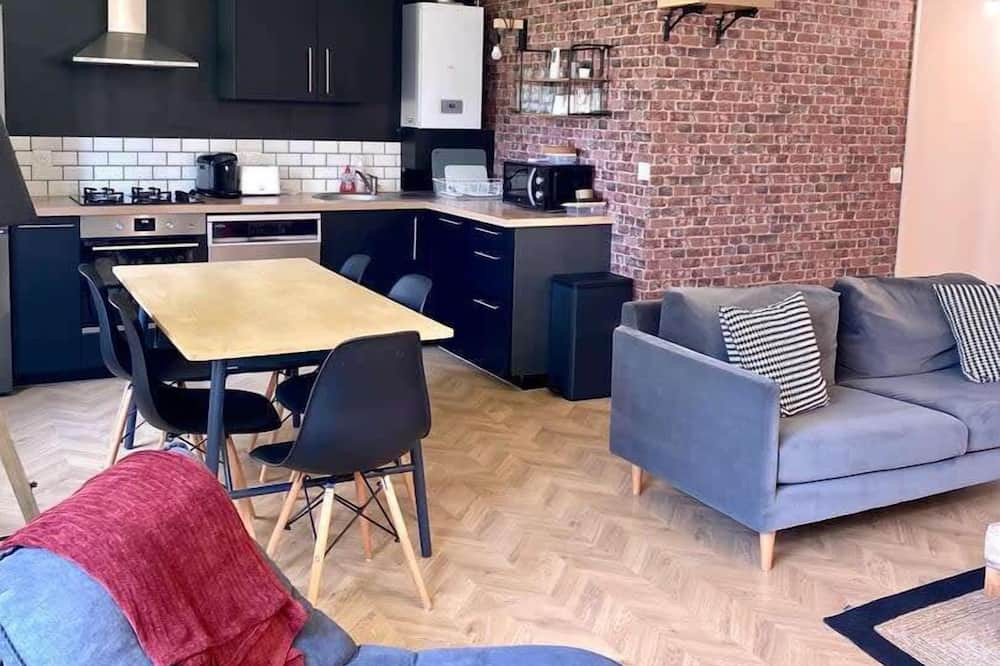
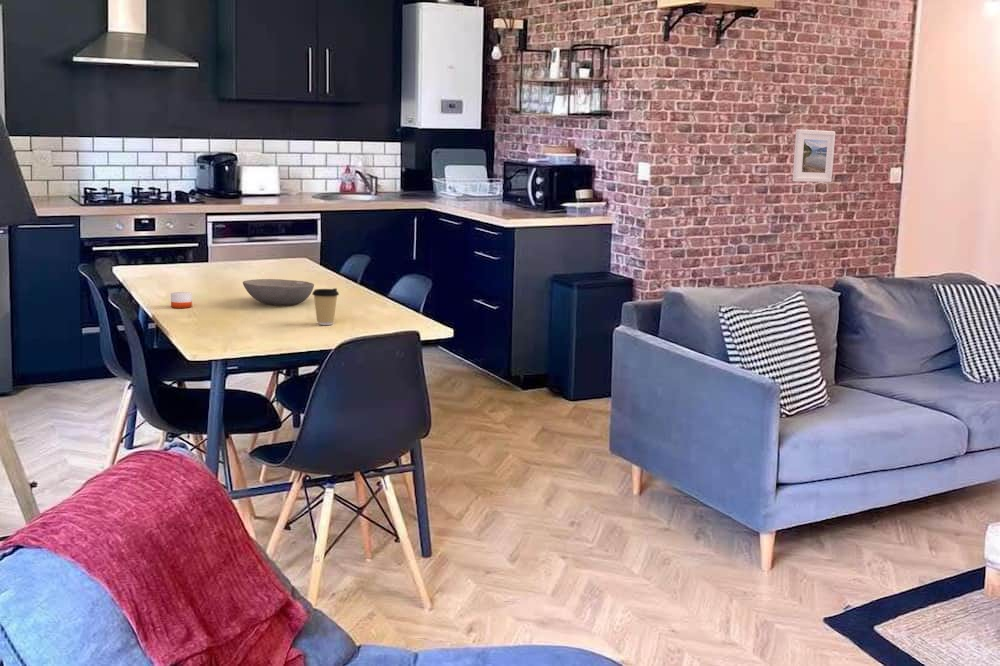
+ coffee cup (325, 306)
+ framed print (814, 156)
+ bowl (278, 292)
+ candle (181, 292)
